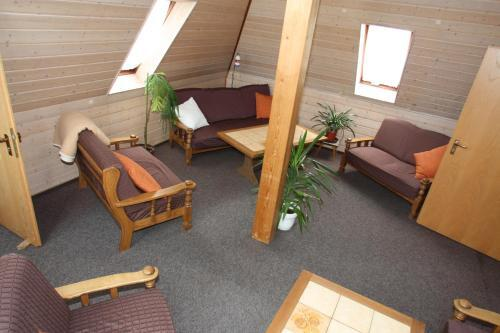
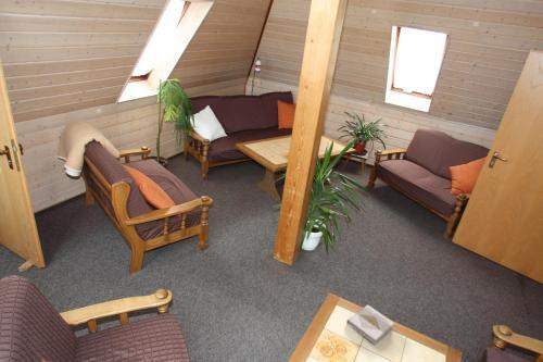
+ book (370, 323)
